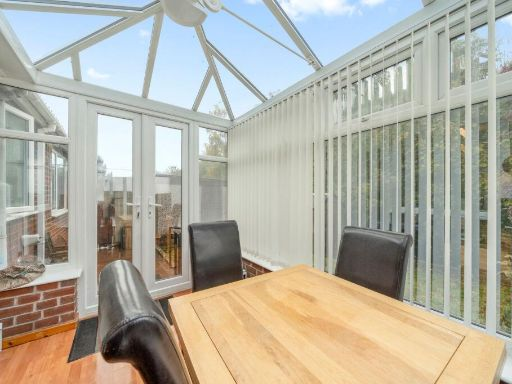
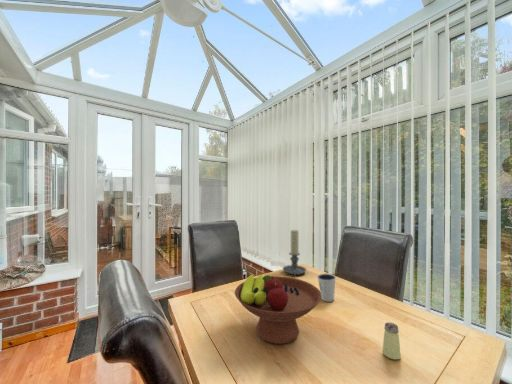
+ candle holder (294, 251)
+ dixie cup (326, 287)
+ fruit bowl (277, 303)
+ saltshaker (391, 339)
